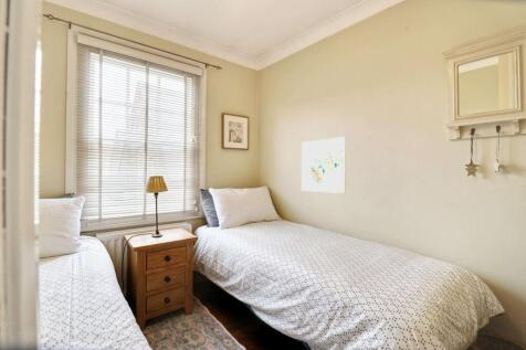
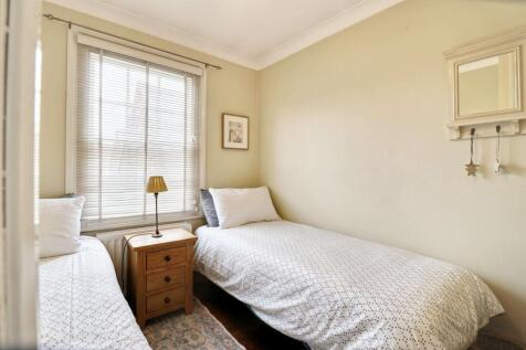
- wall art (322, 166)
